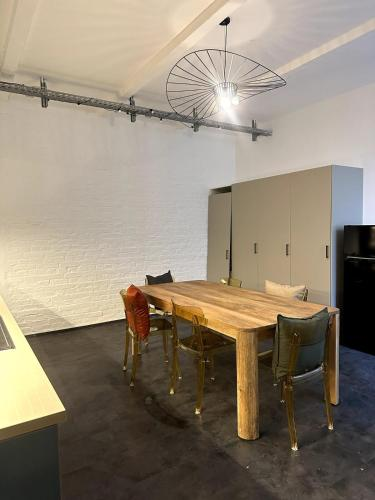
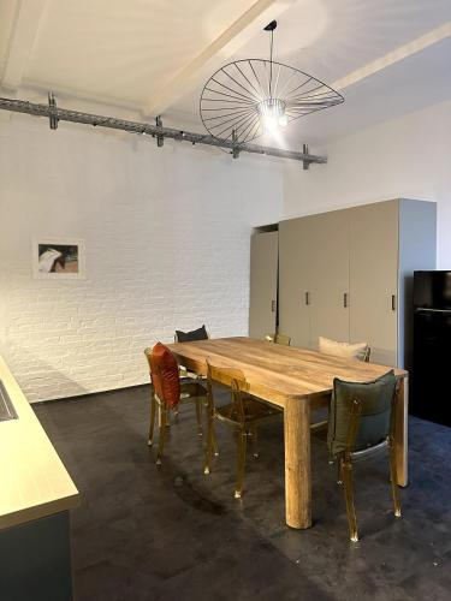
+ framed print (58, 258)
